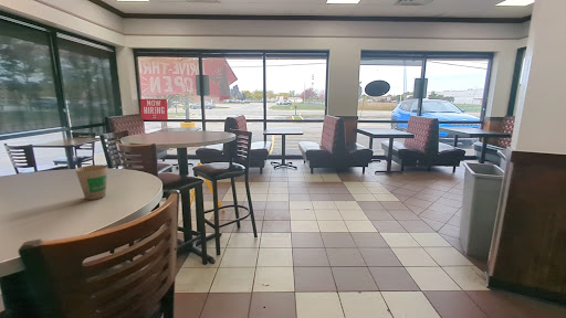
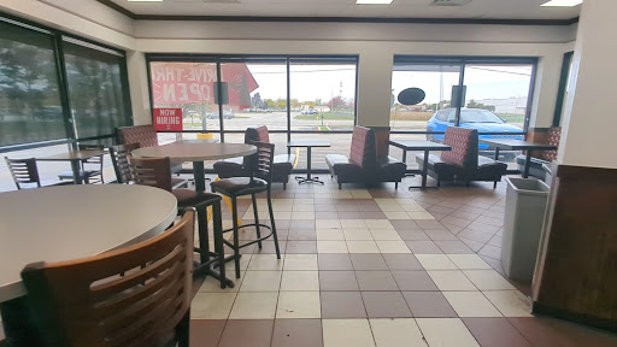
- paper cup (93, 182)
